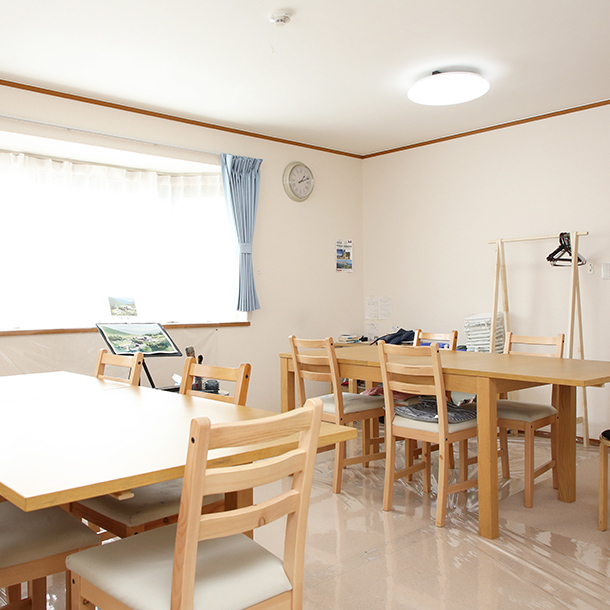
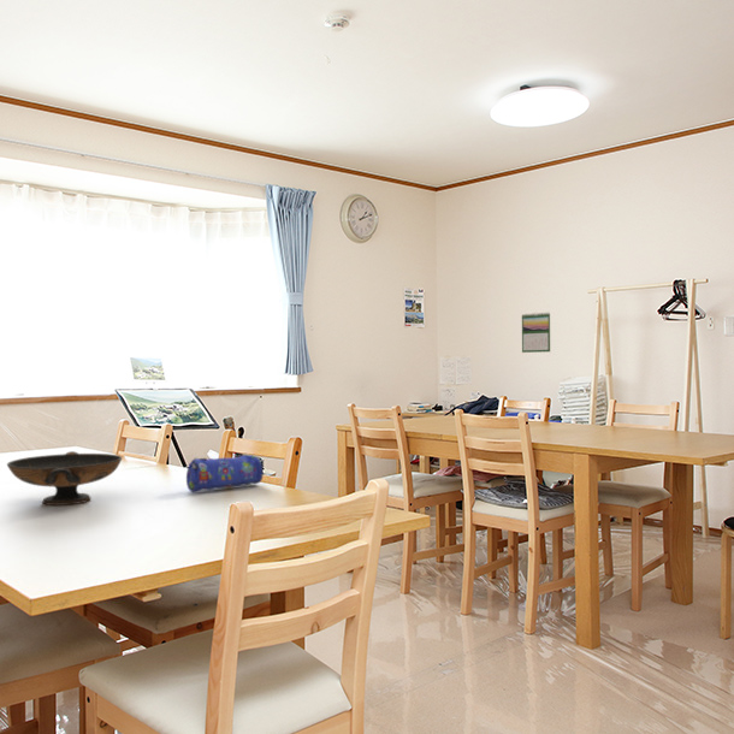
+ pencil case (224, 472)
+ decorative bowl (66, 480)
+ calendar (535, 332)
